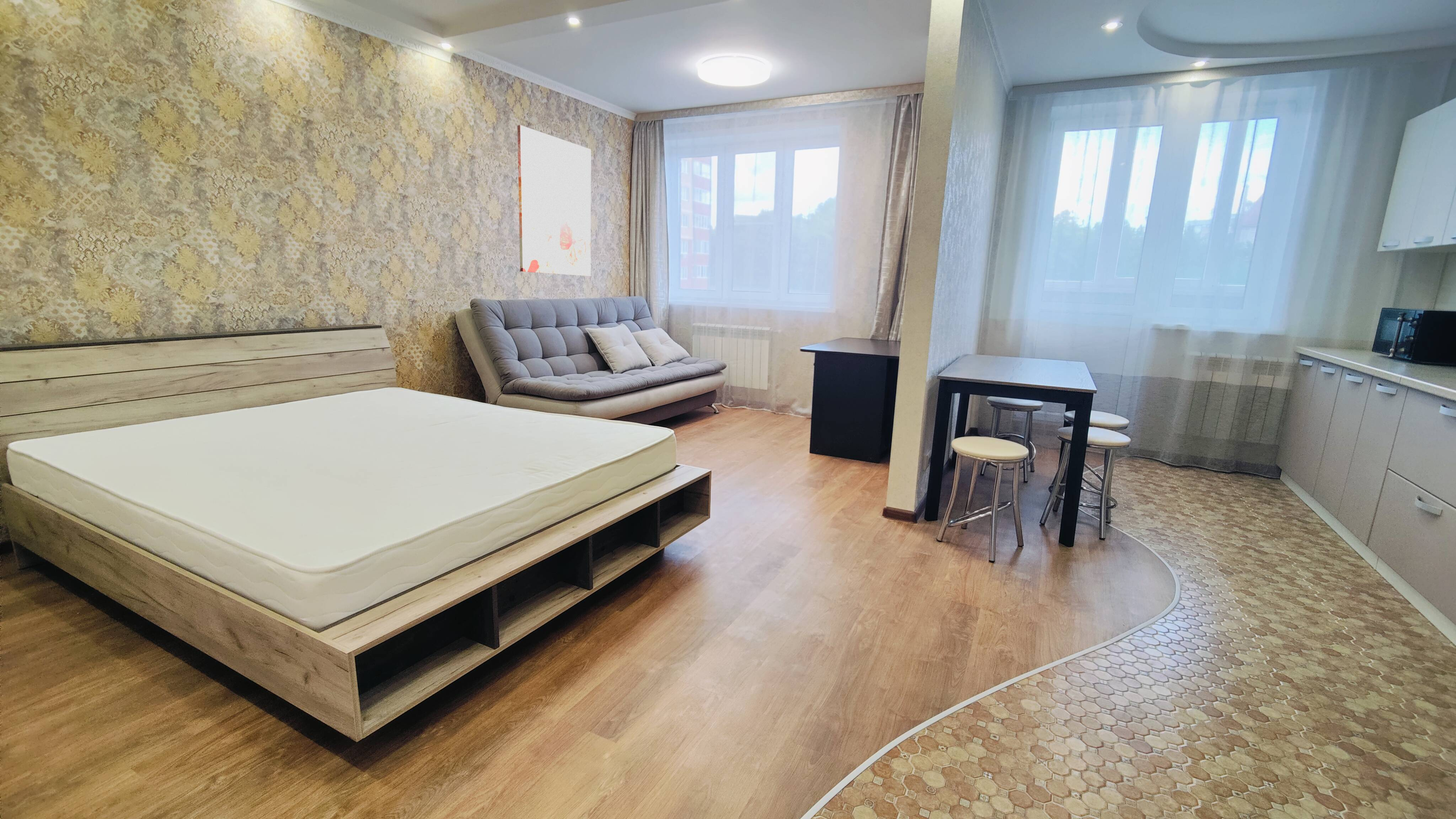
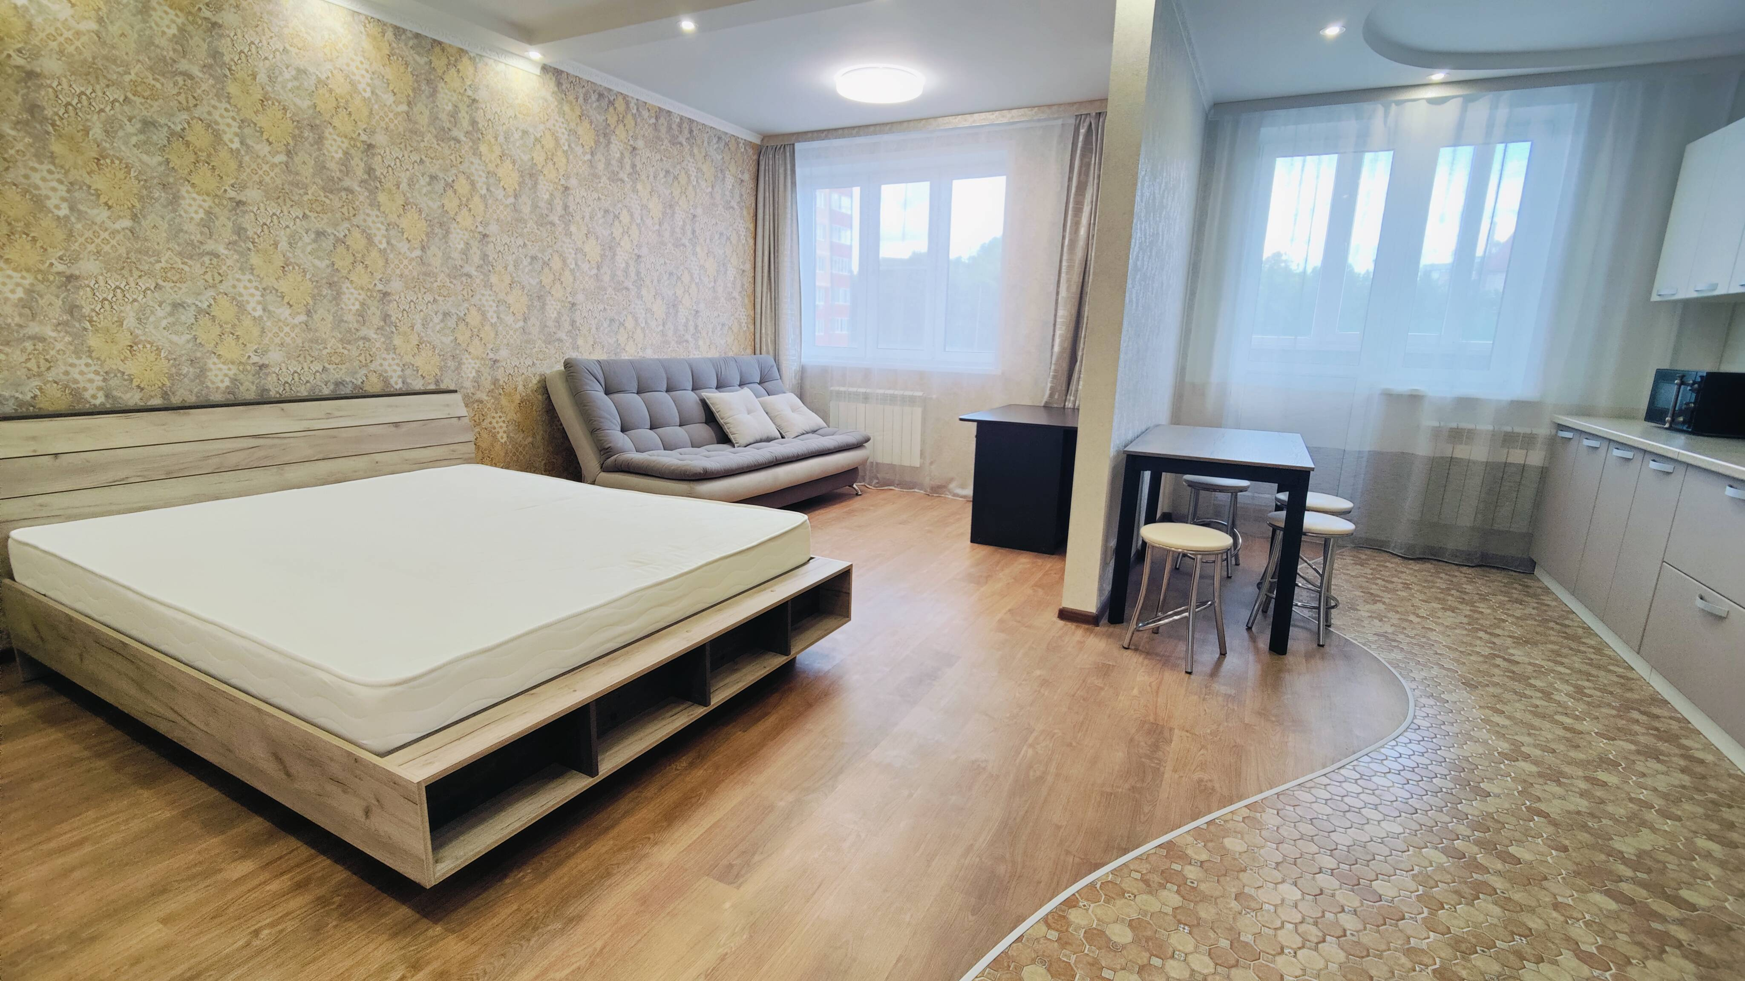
- wall art (557, 207)
